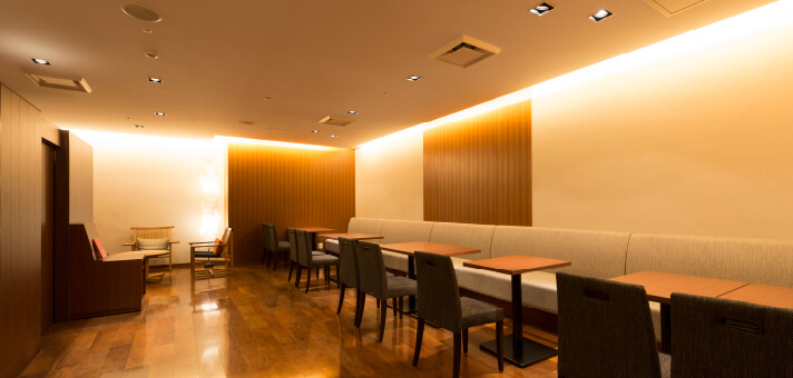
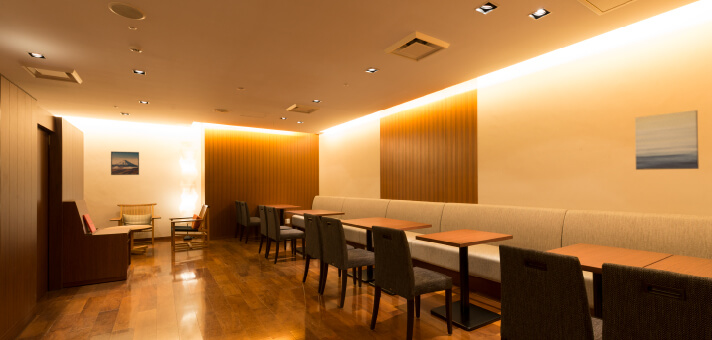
+ wall art (664, 141)
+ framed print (125, 163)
